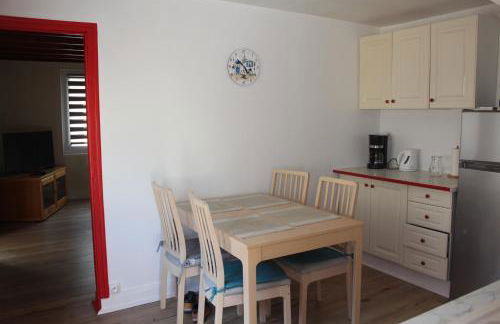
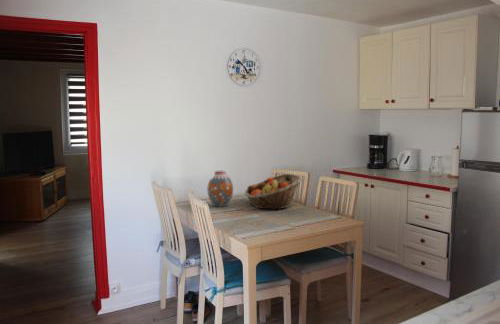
+ fruit basket (273, 190)
+ vase (220, 188)
